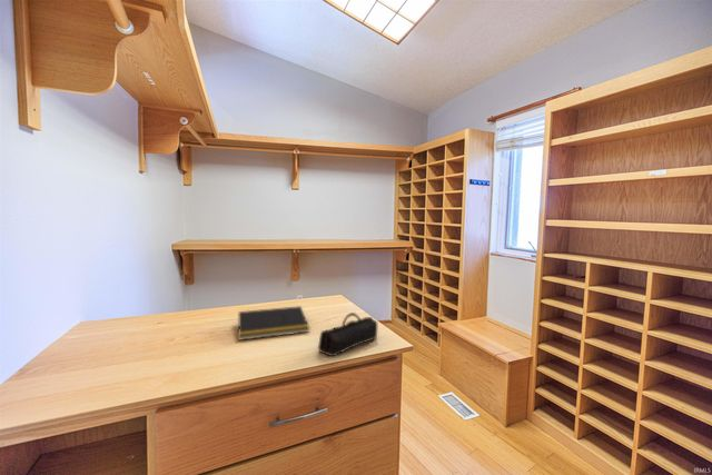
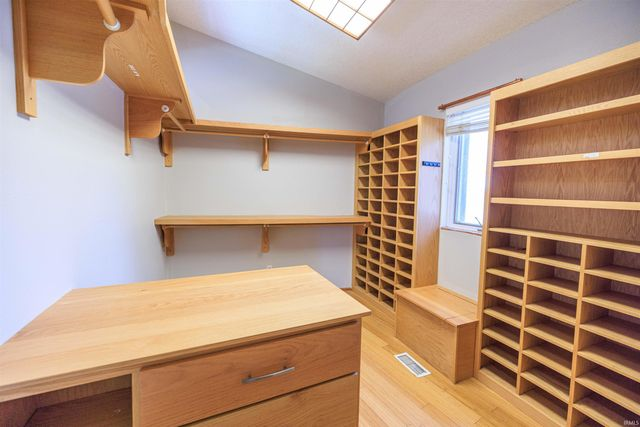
- pencil case (349, 328)
- notepad (273, 320)
